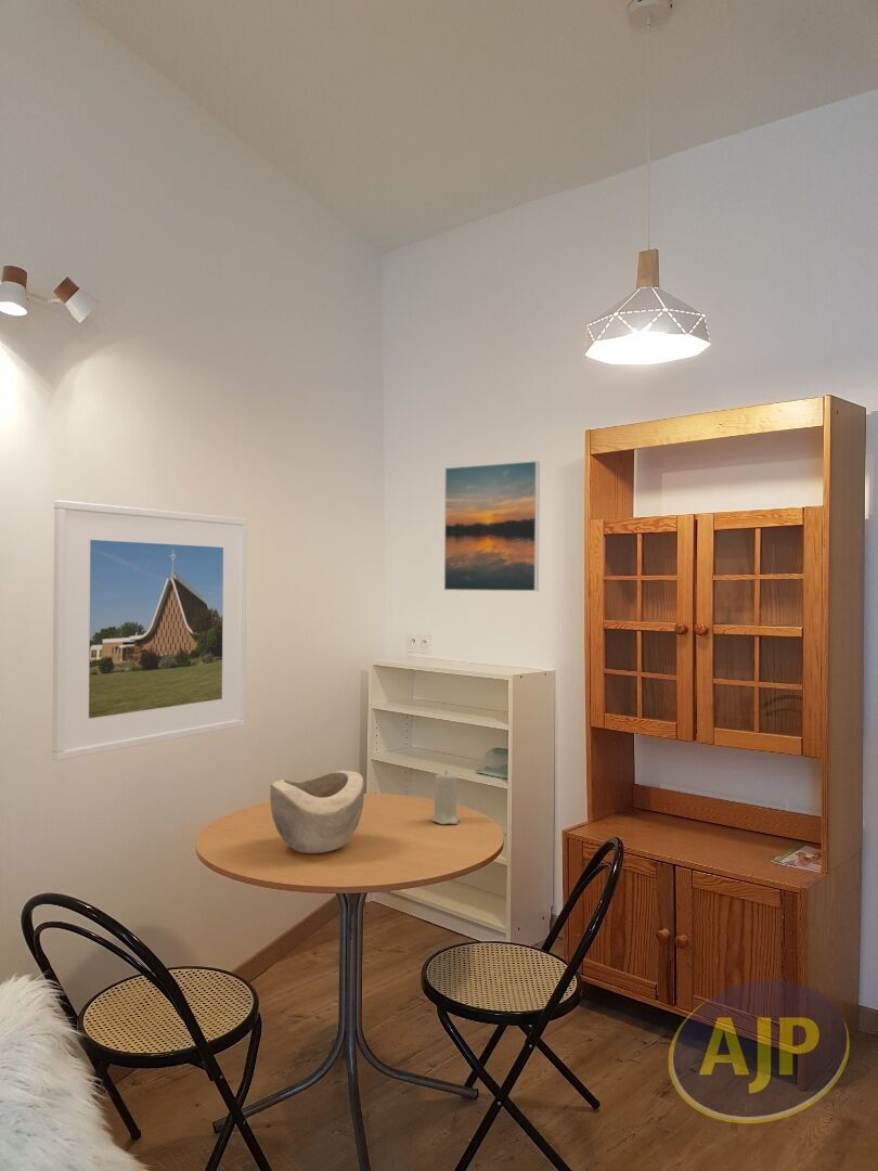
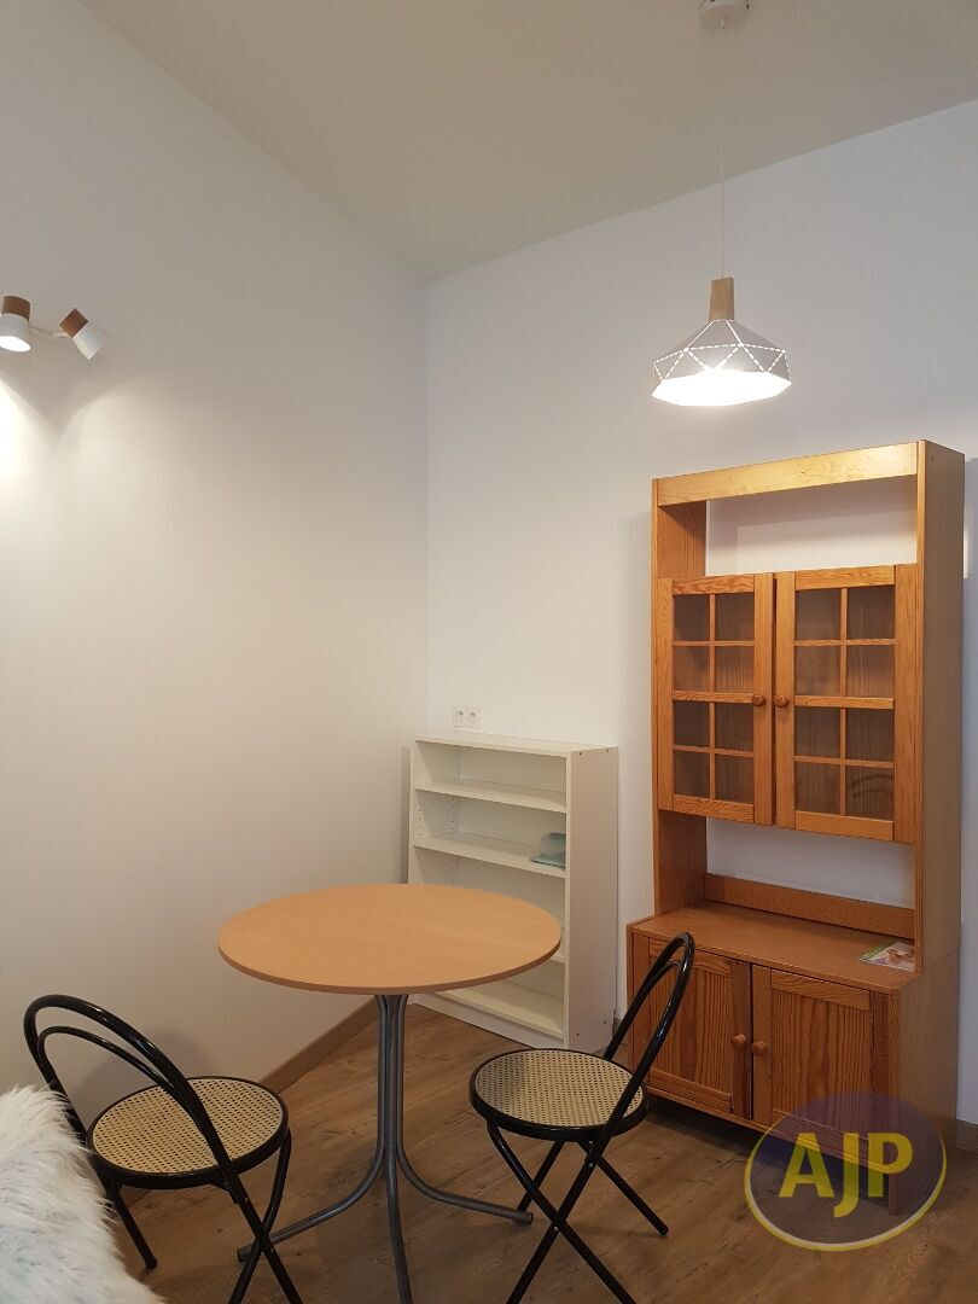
- candle (446, 795)
- decorative bowl (317, 811)
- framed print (490, 527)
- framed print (159, 626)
